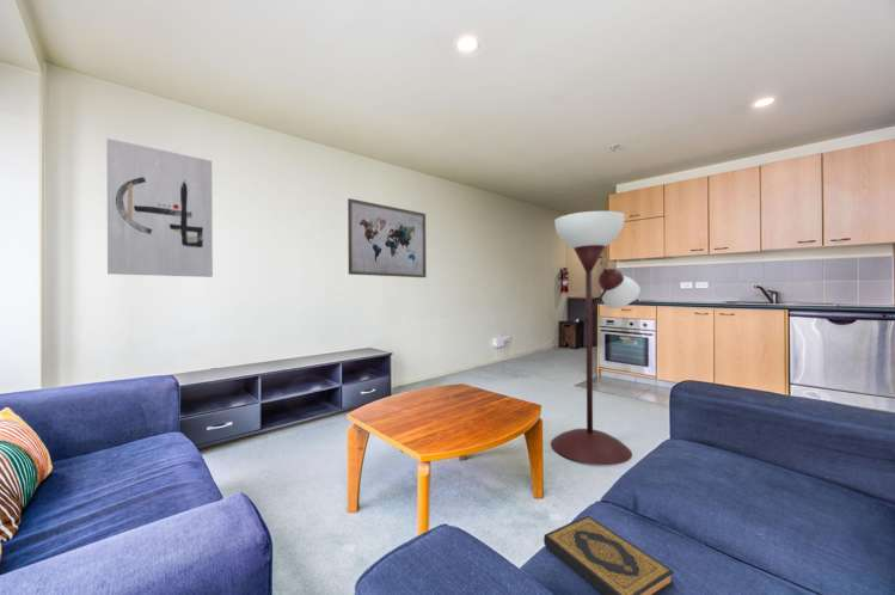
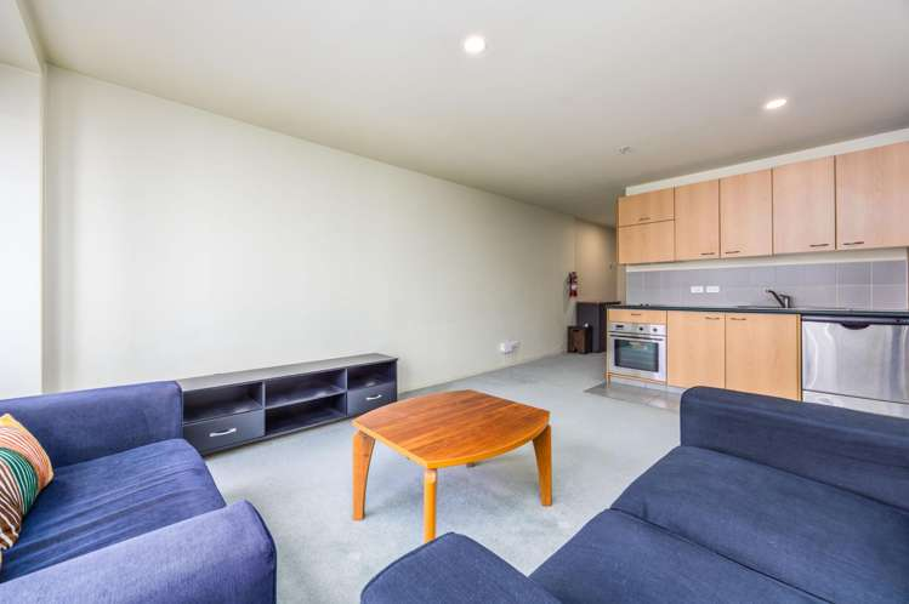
- wall art (163, 213)
- wall art (390, 241)
- hardback book (603, 557)
- floor lamp (591, 332)
